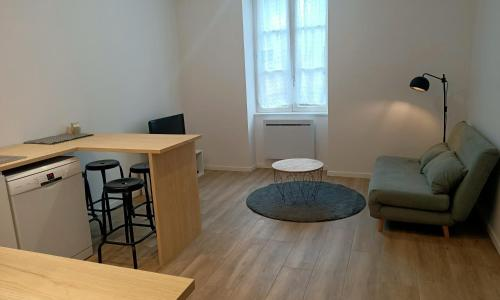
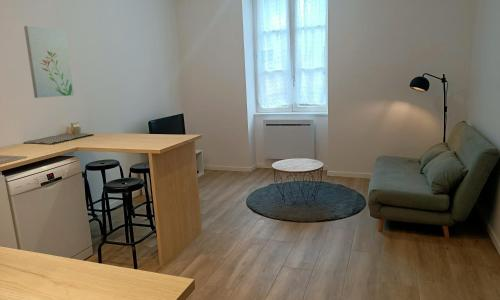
+ wall art (50, 63)
